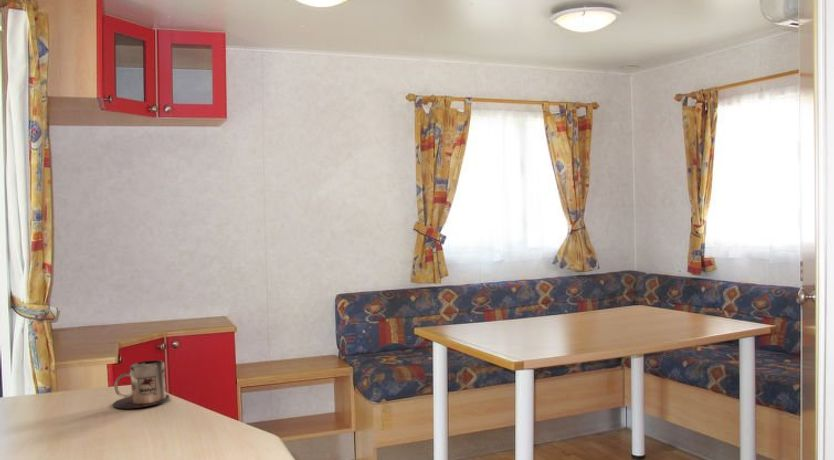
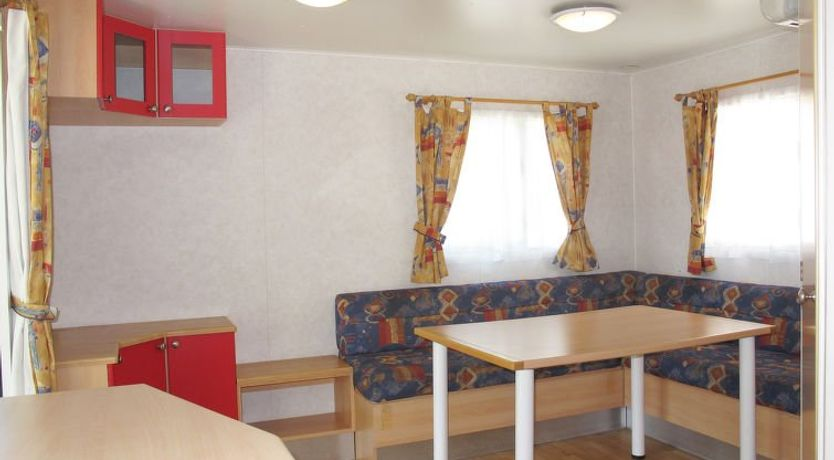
- mug (141, 382)
